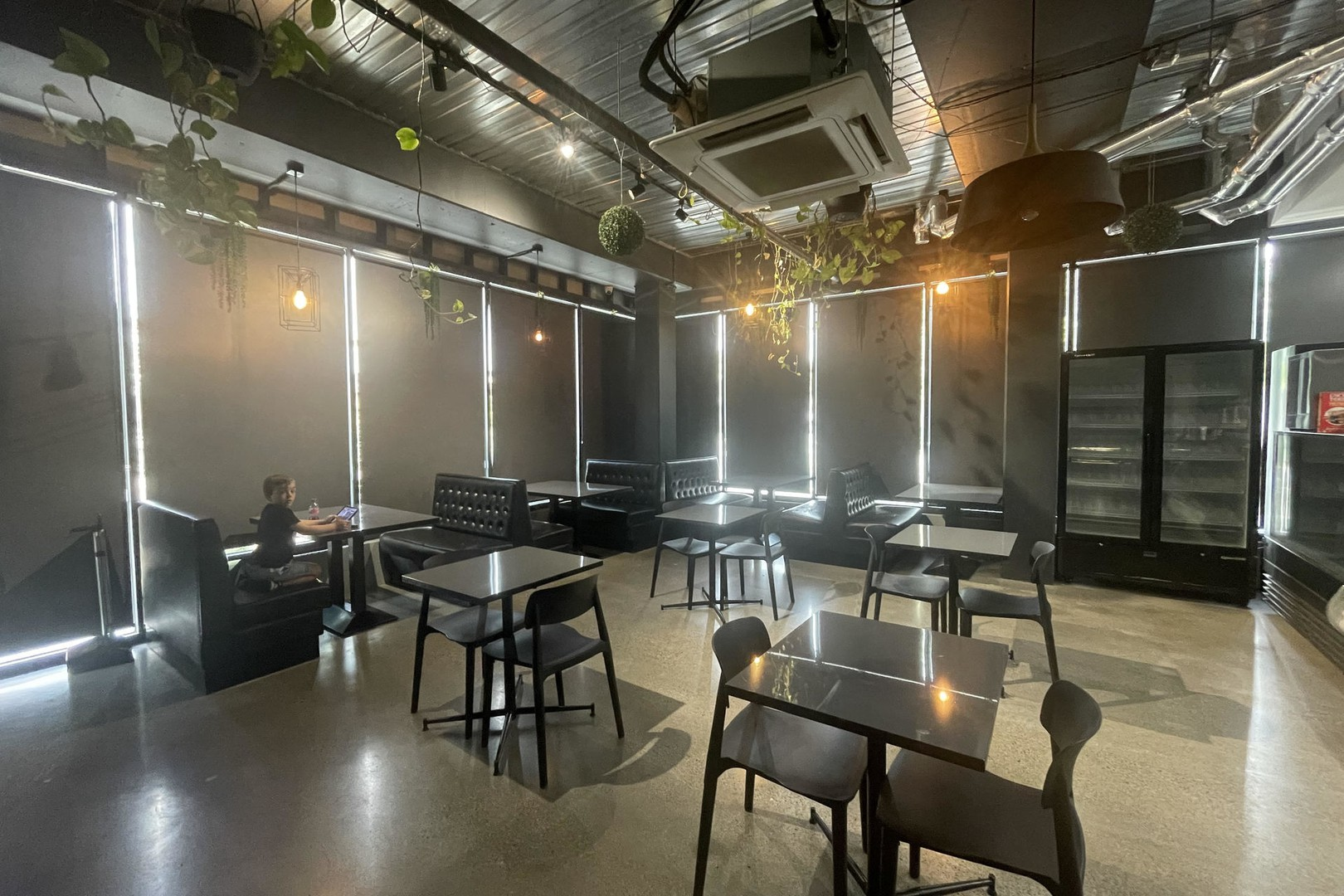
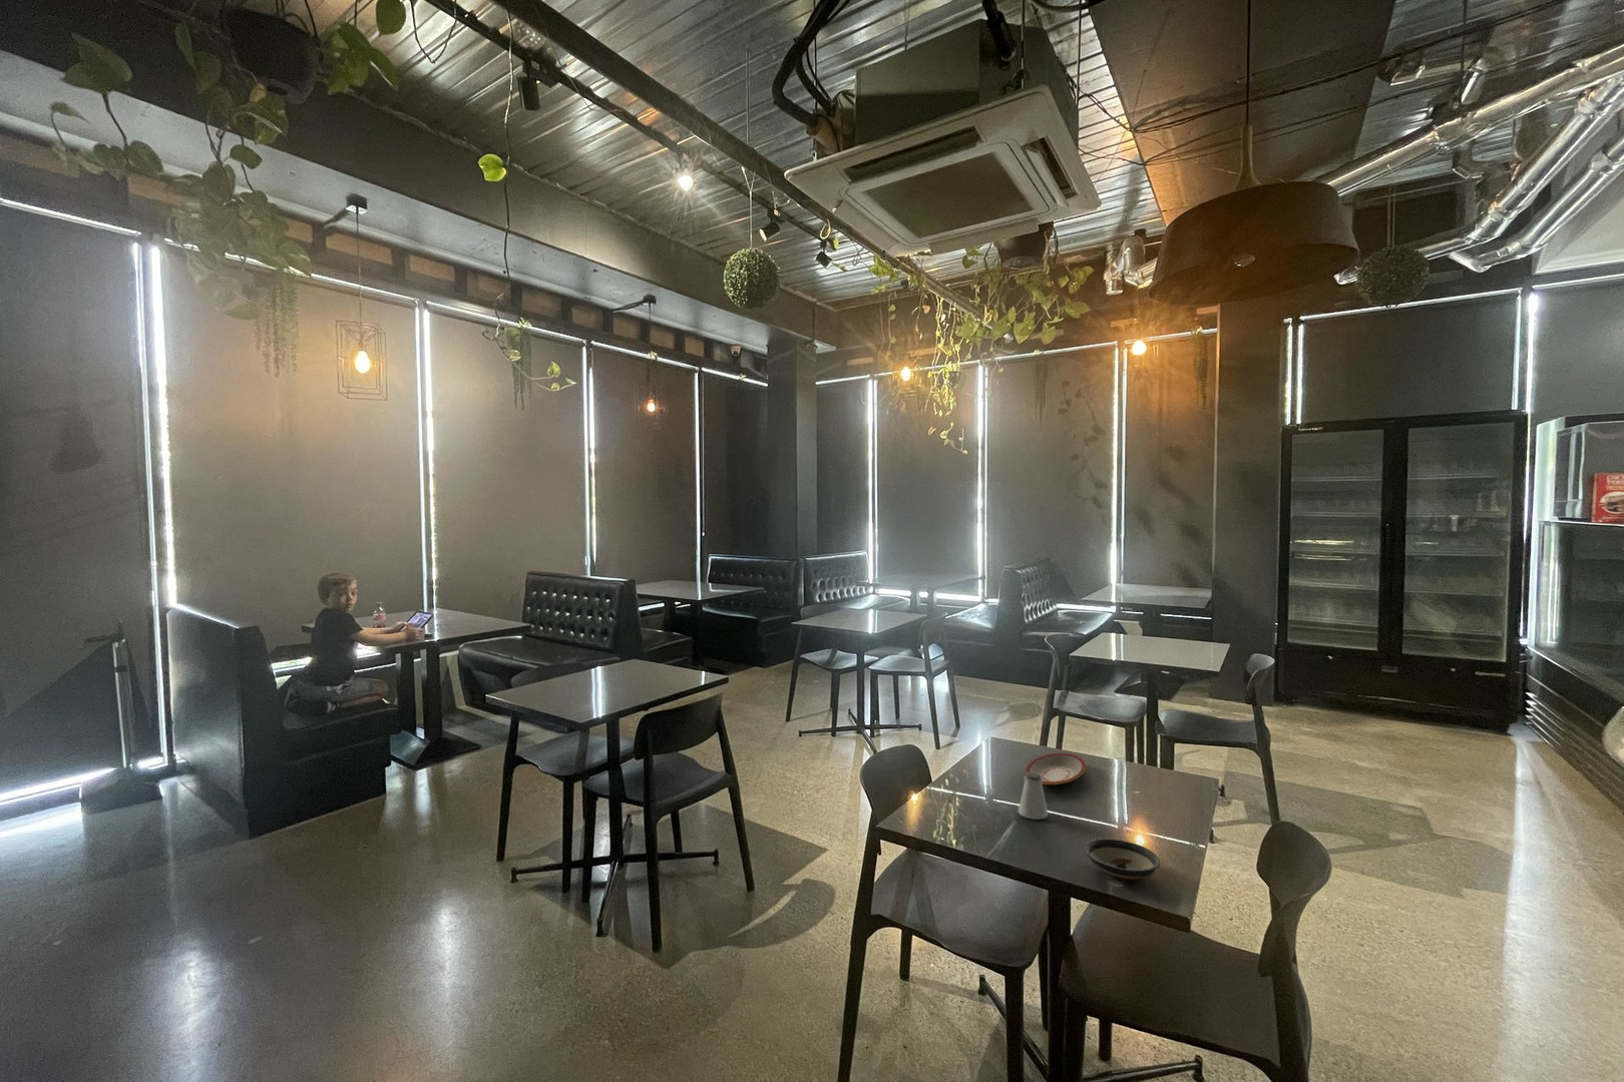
+ saucer (1121, 861)
+ plate (1056, 770)
+ saltshaker (1033, 793)
